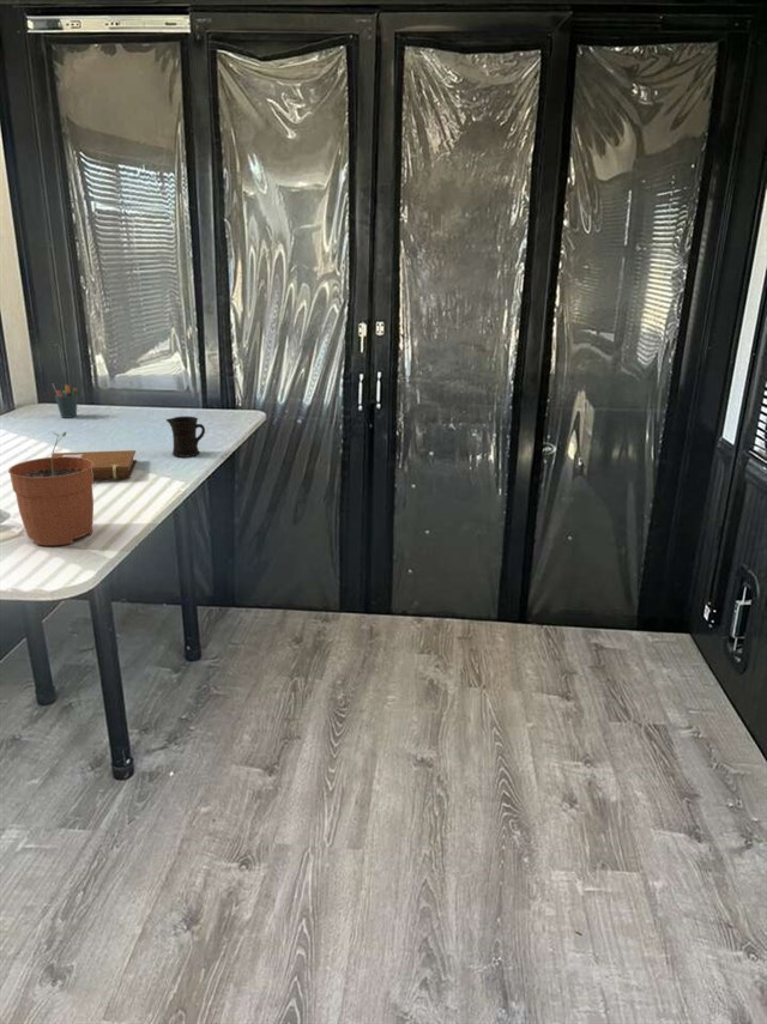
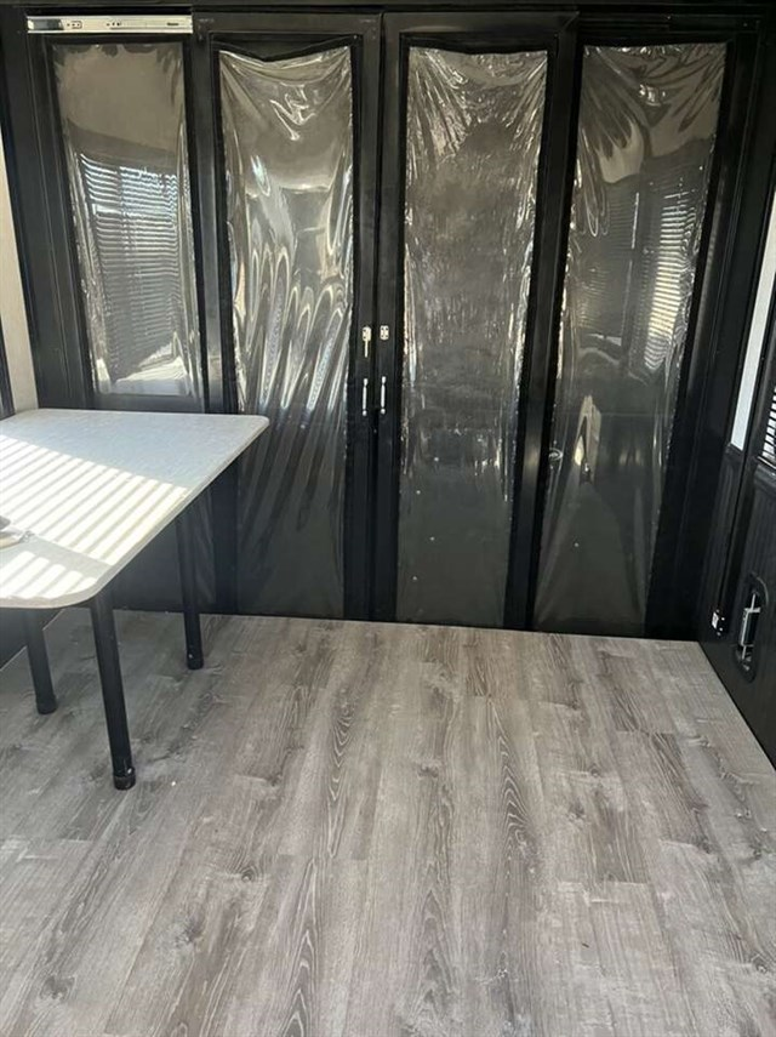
- notebook (92, 466)
- pen holder (66, 399)
- mug (186, 436)
- plant pot (54, 483)
